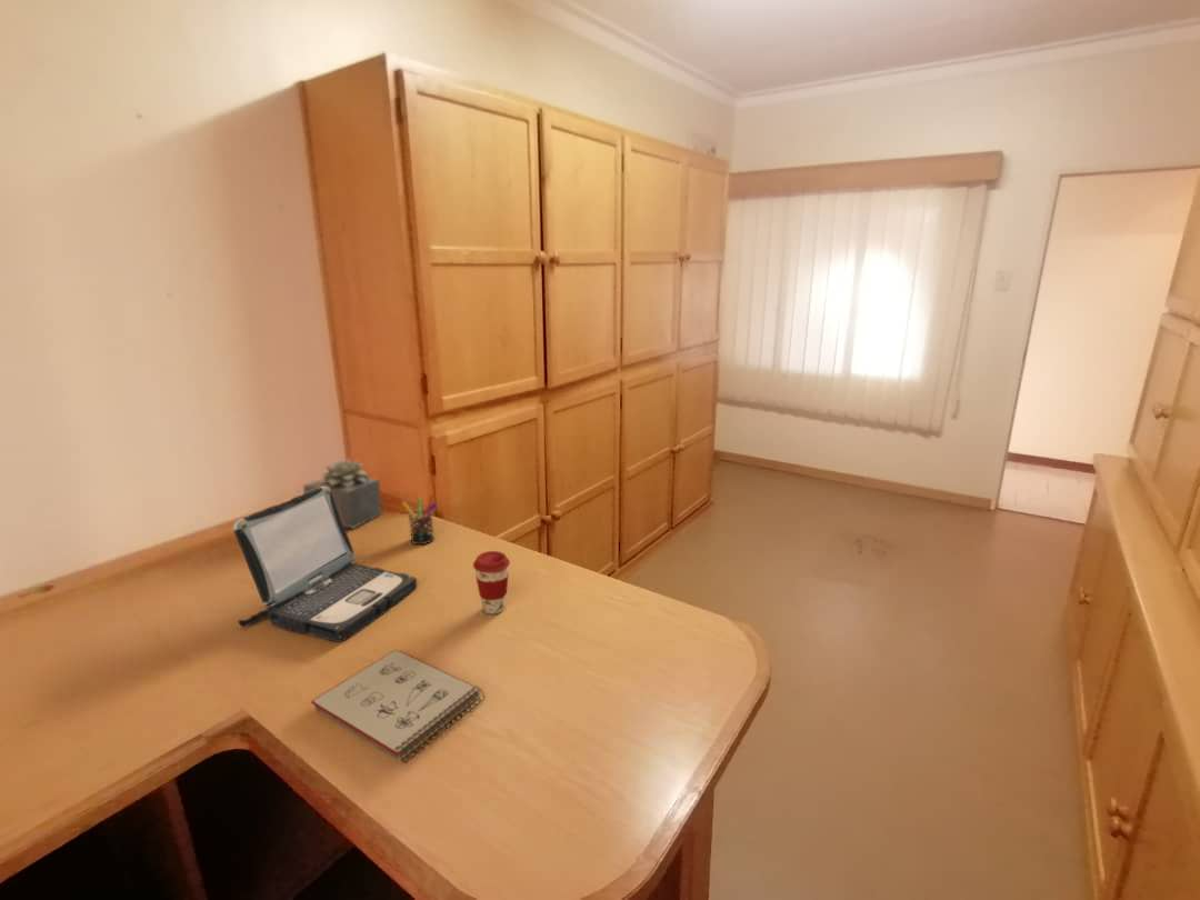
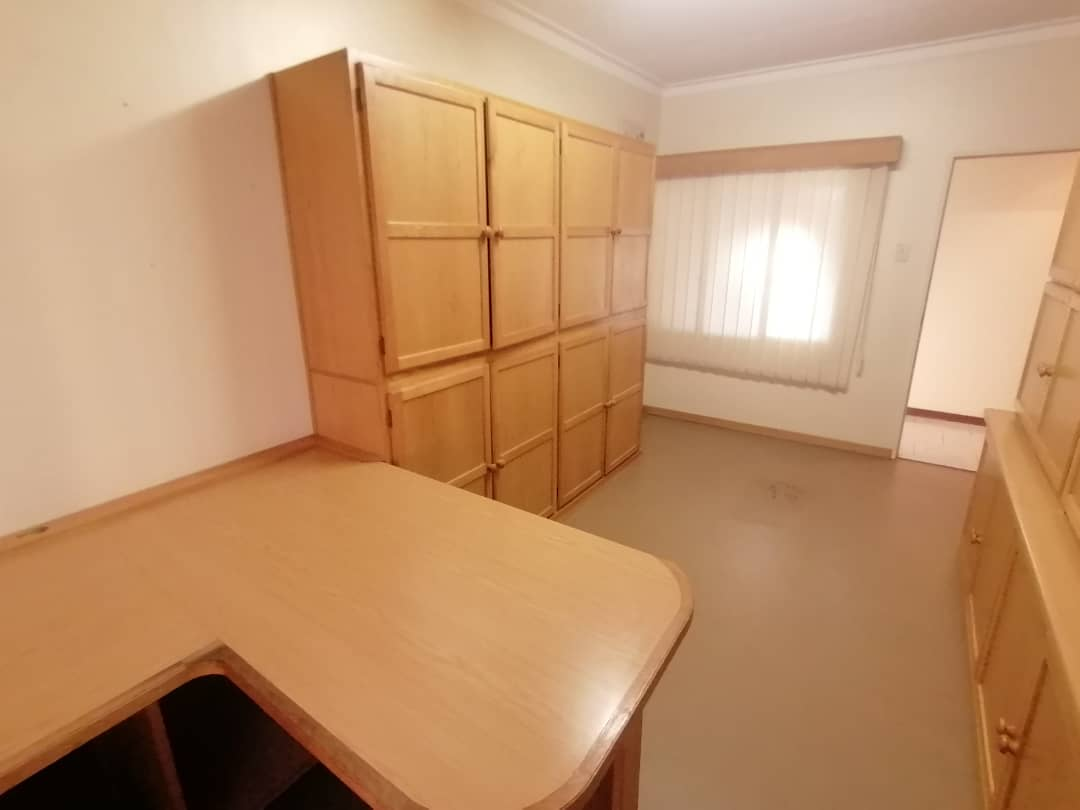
- succulent plant (342, 489)
- laptop (327, 557)
- coffee cup (492, 583)
- notepad (398, 697)
- pen holder (421, 517)
